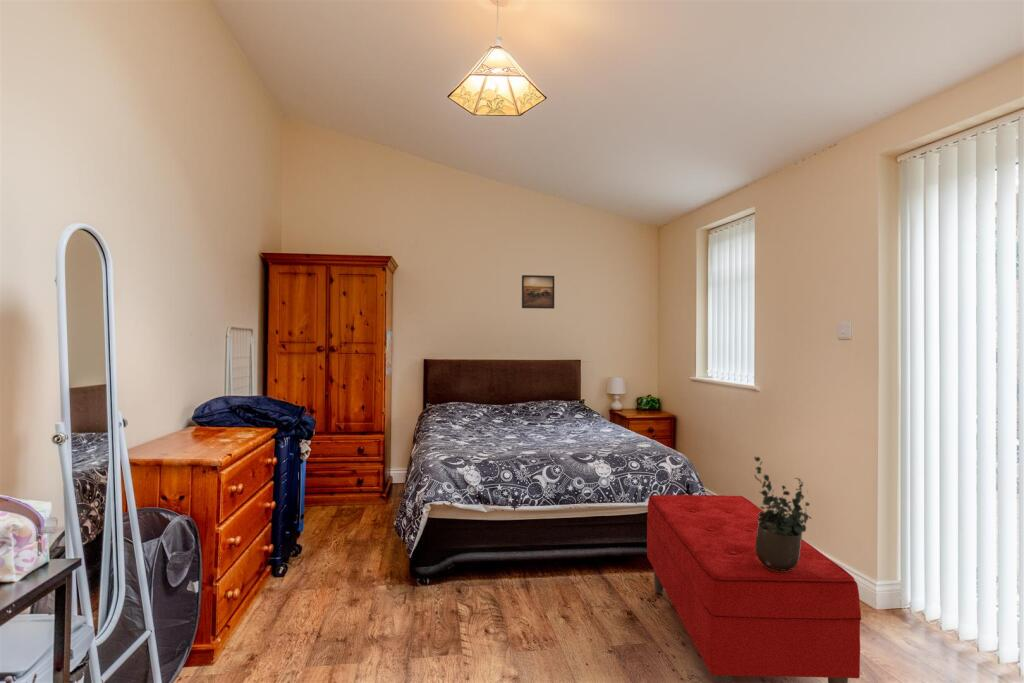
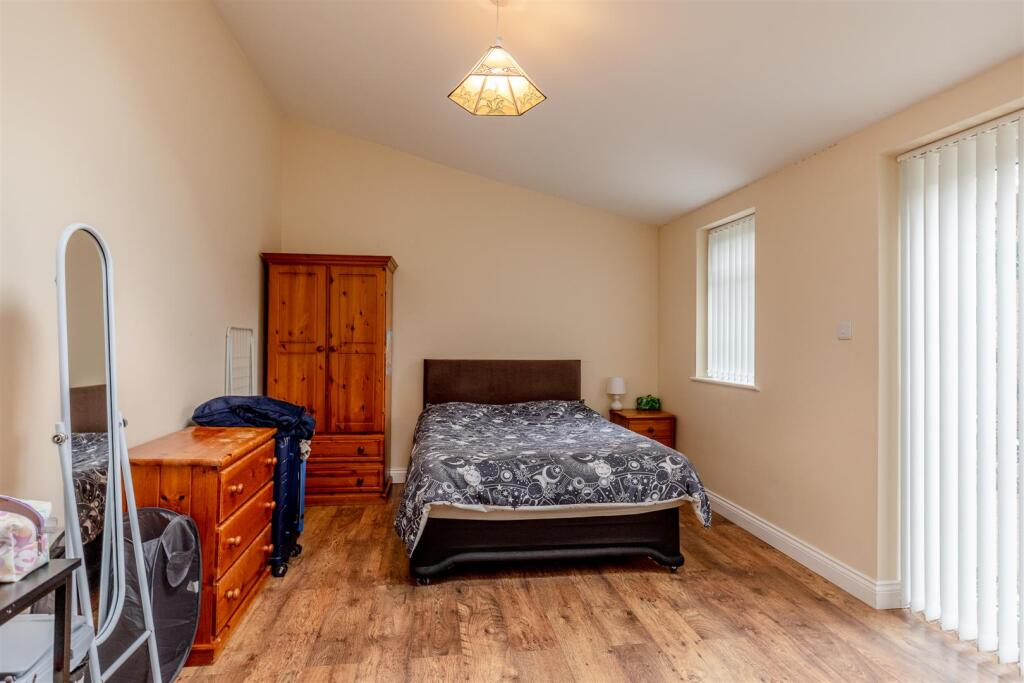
- potted plant (776, 513)
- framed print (538, 291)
- bench (730, 584)
